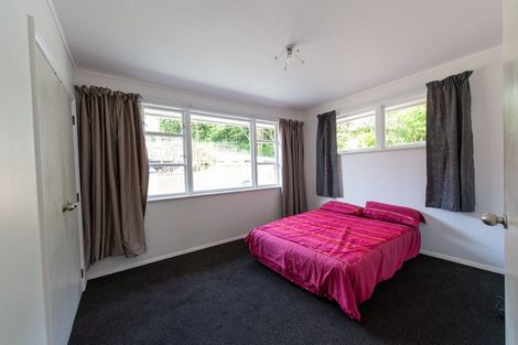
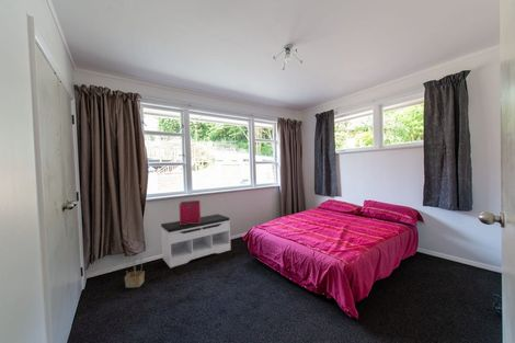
+ basket (134, 271)
+ storage bin (190, 211)
+ bench (196, 237)
